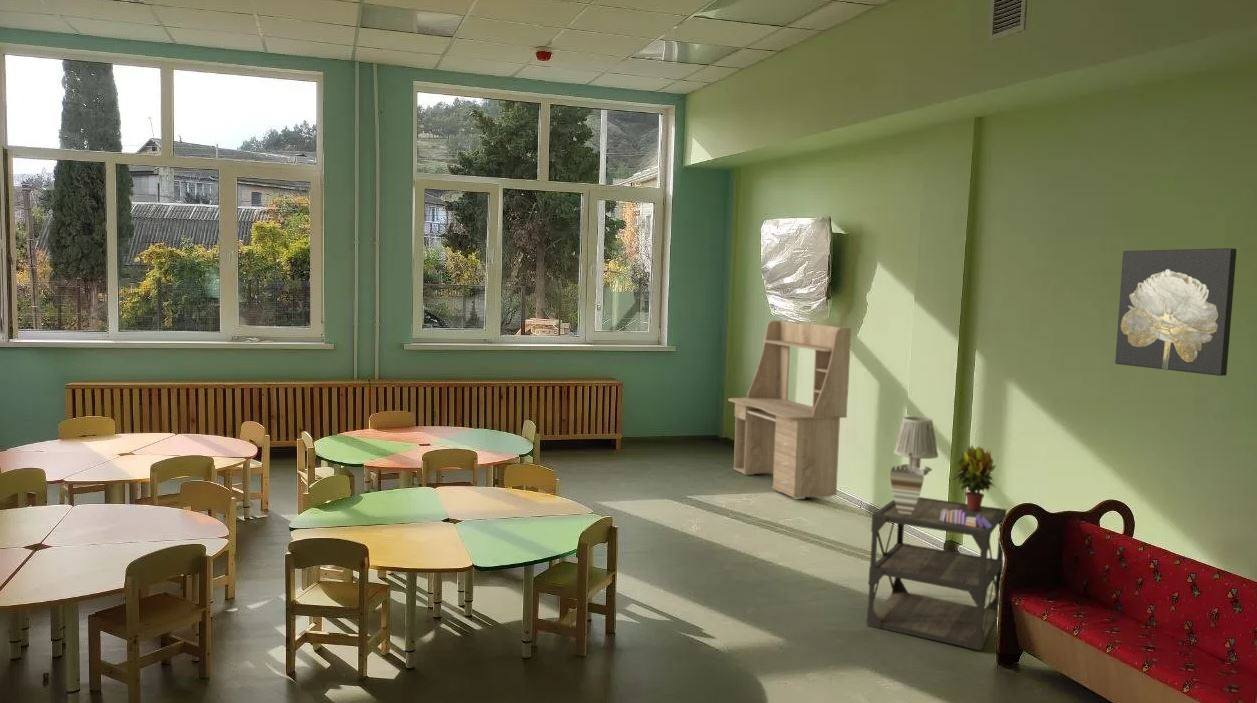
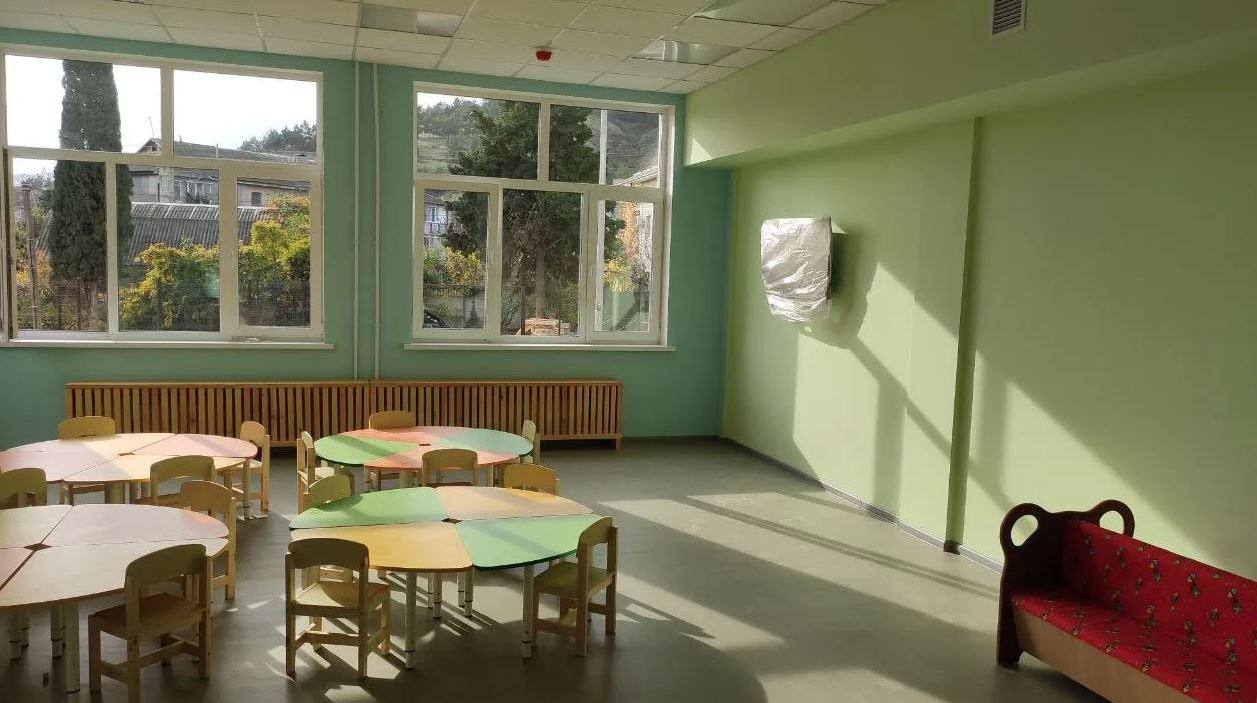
- side table (937, 566)
- potted plant (974, 476)
- books (965, 516)
- wall sconce (912, 463)
- wall art (1172, 310)
- computer desk (782, 404)
